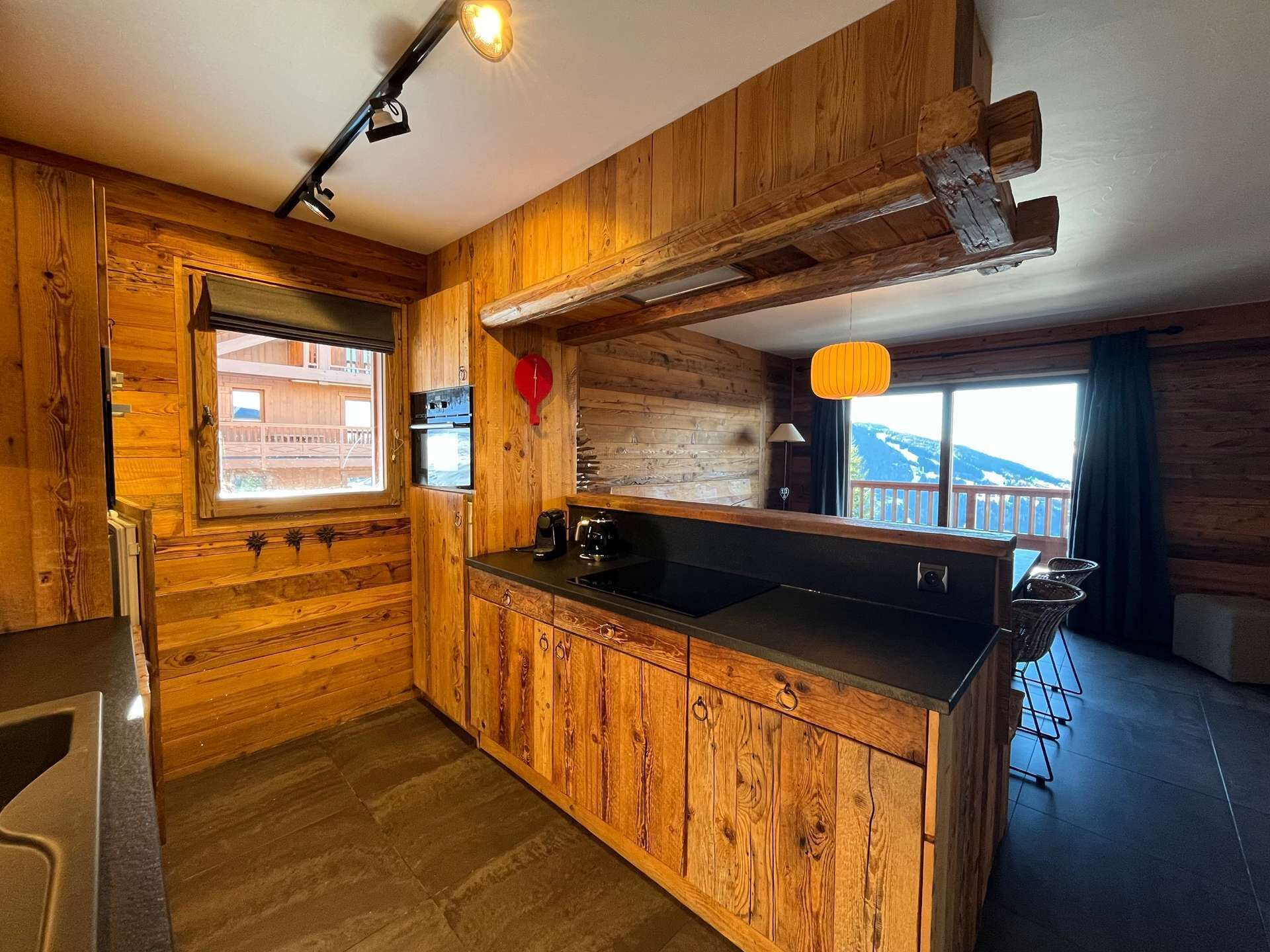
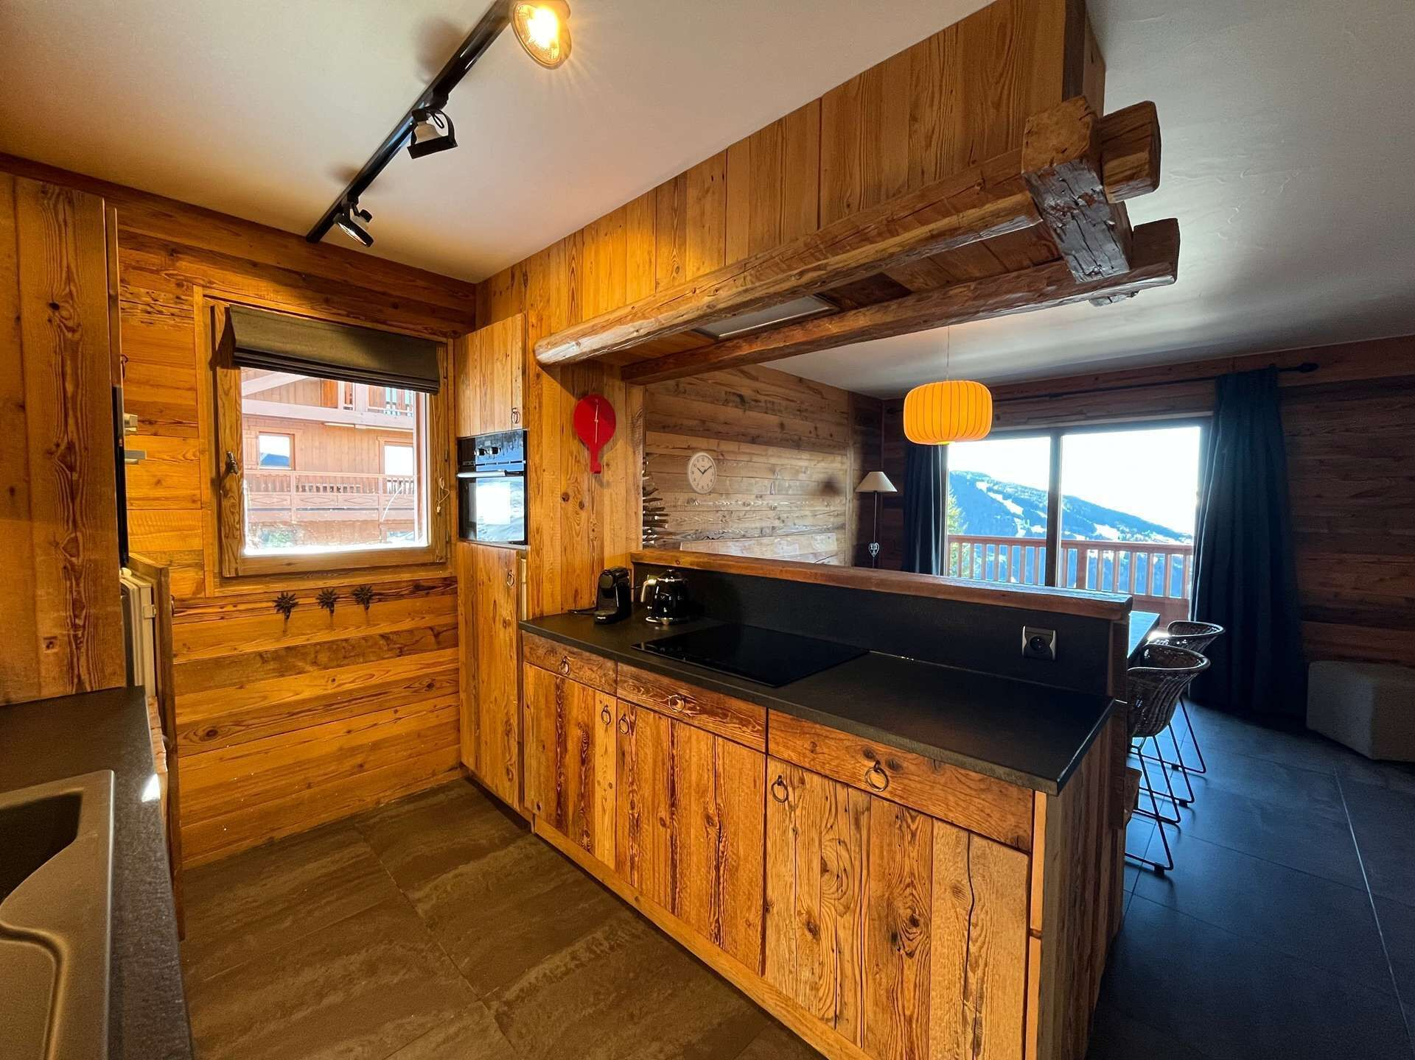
+ wall clock (702, 473)
